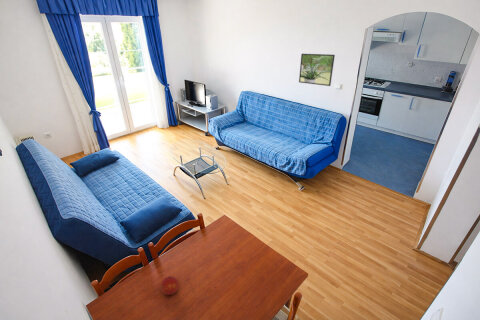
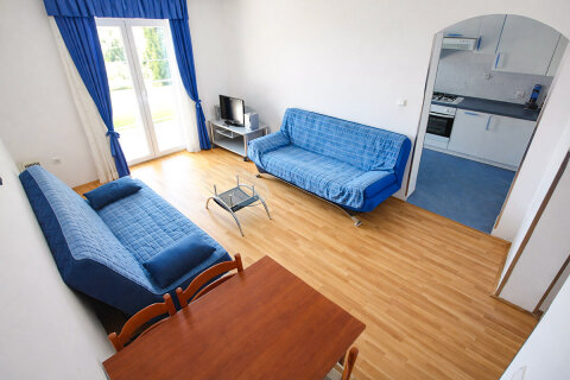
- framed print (315, 69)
- fruit (169, 285)
